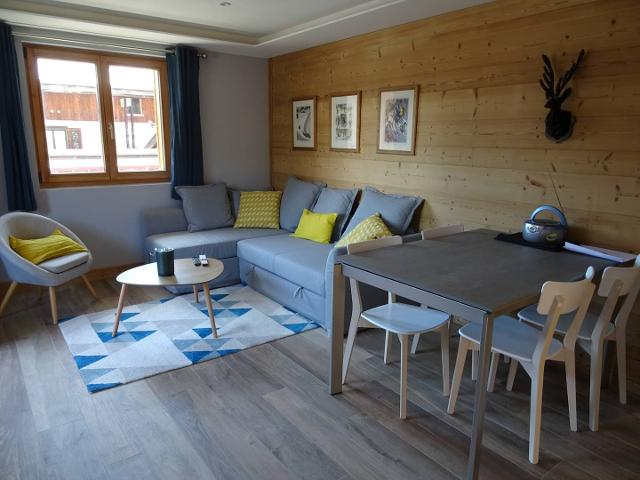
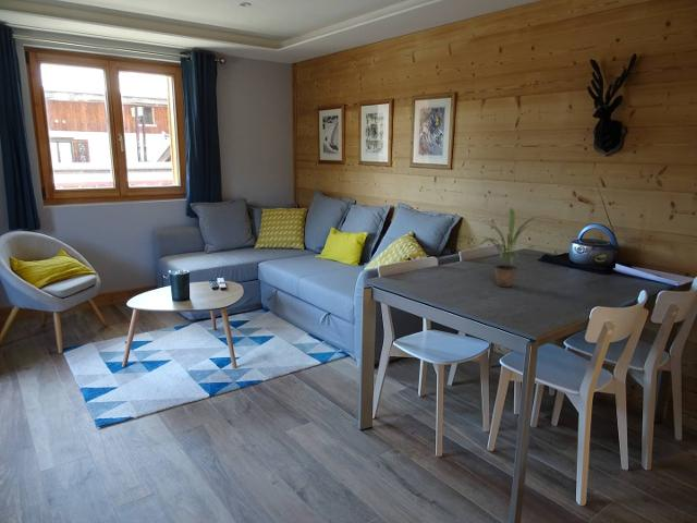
+ potted plant (511, 248)
